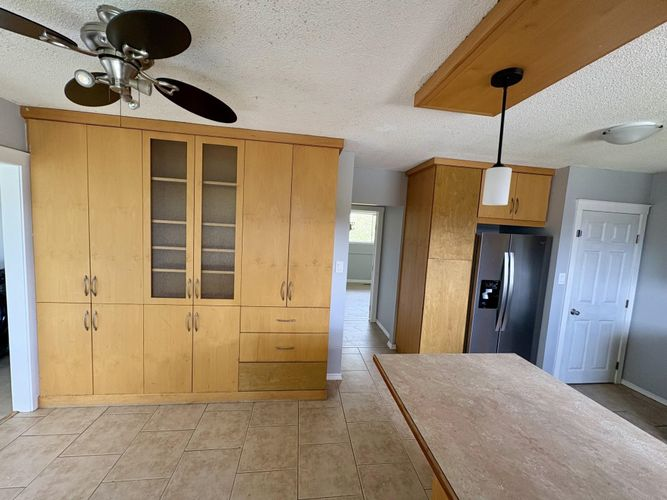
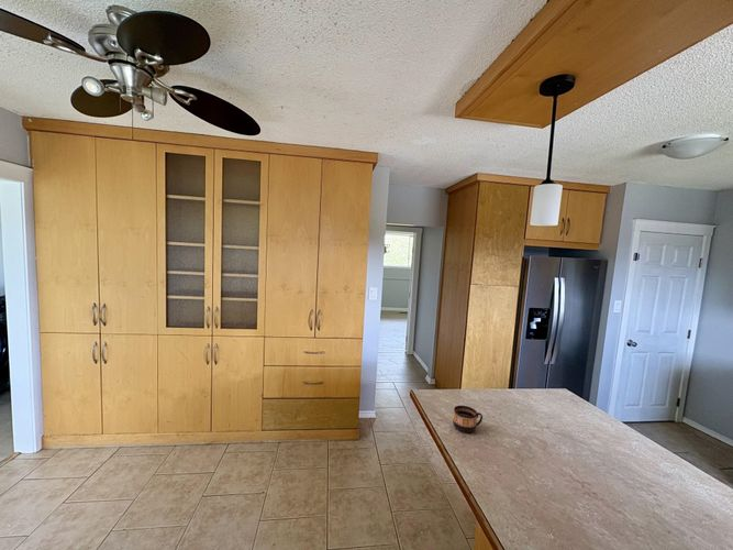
+ cup (466, 419)
